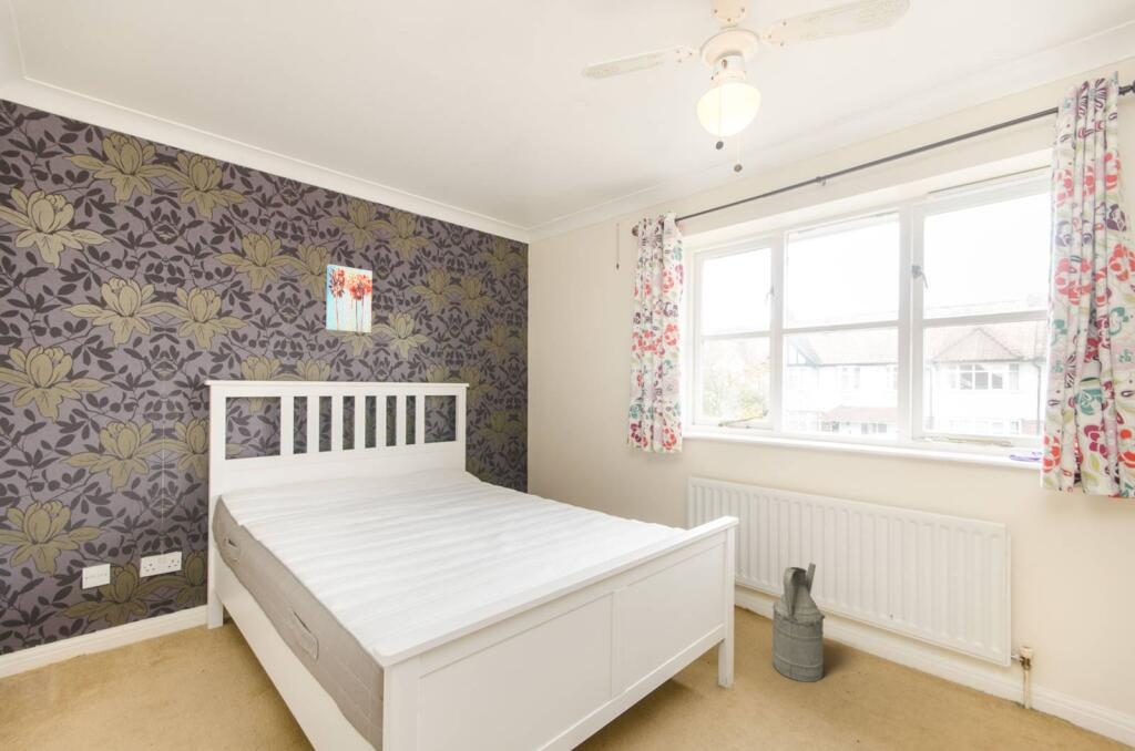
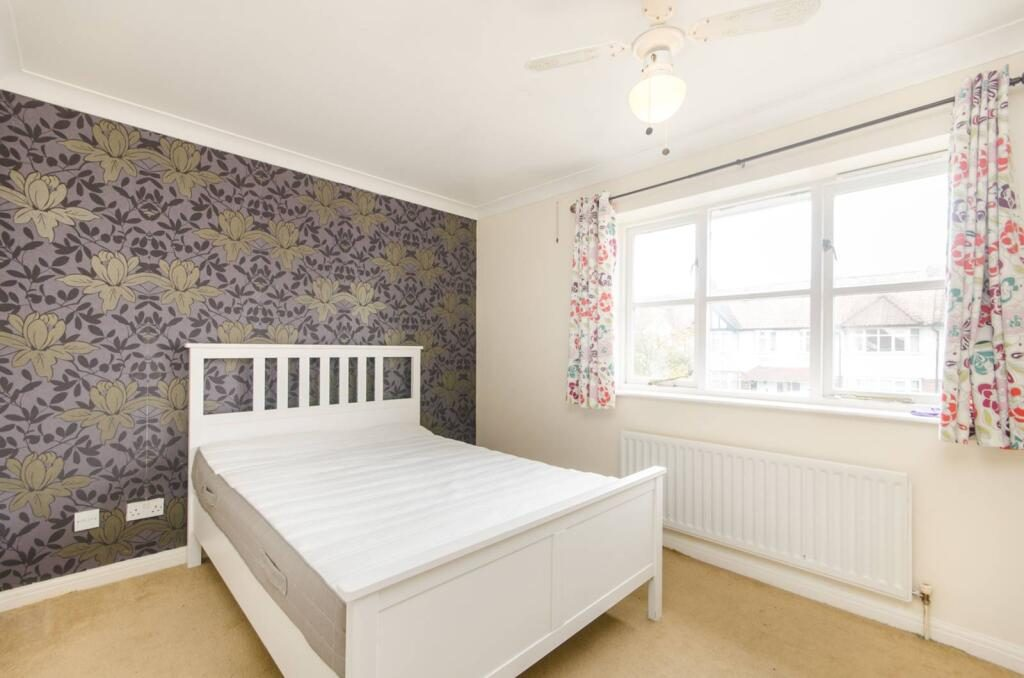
- watering can (798, 615)
- wall art (349, 299)
